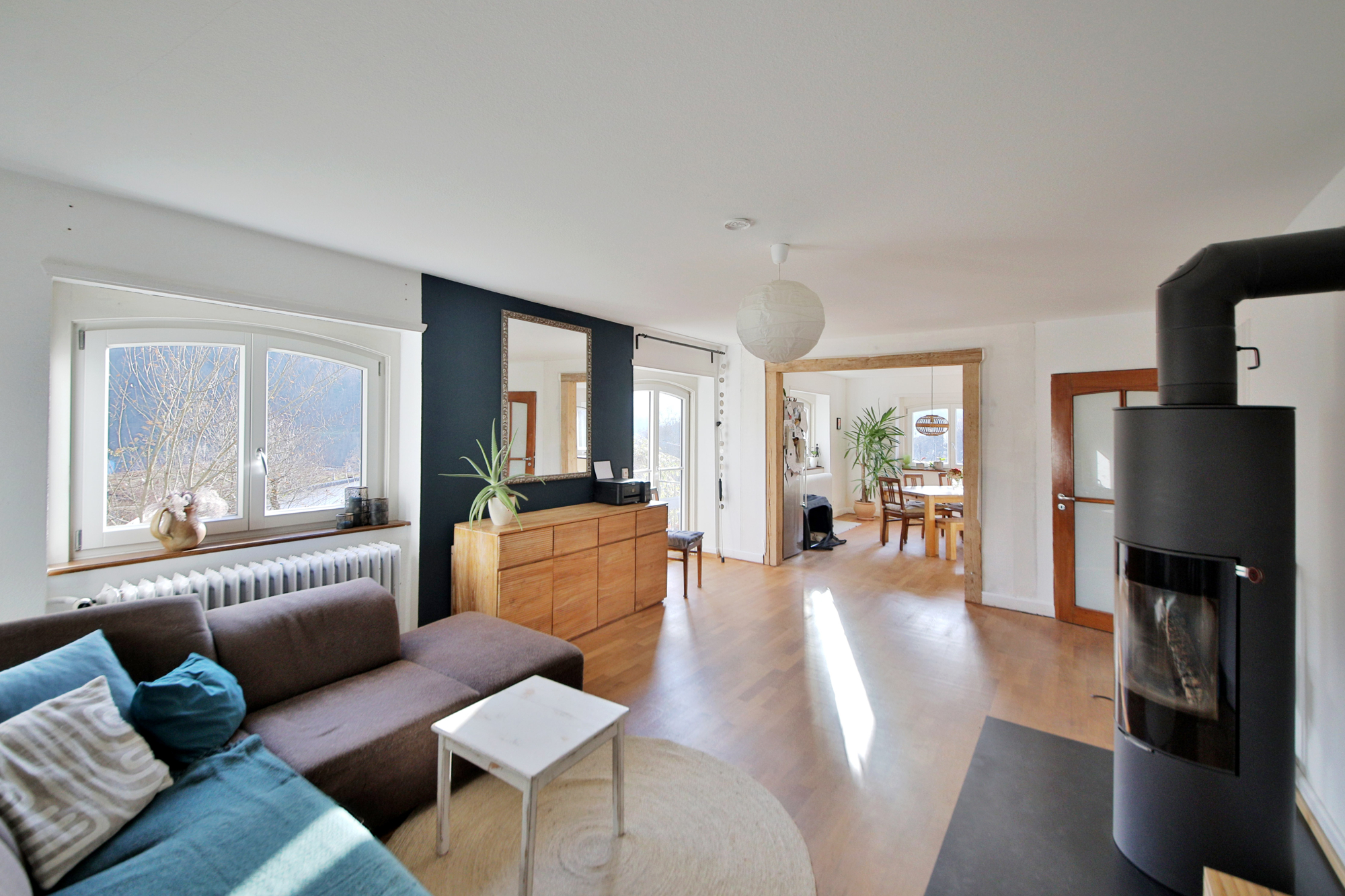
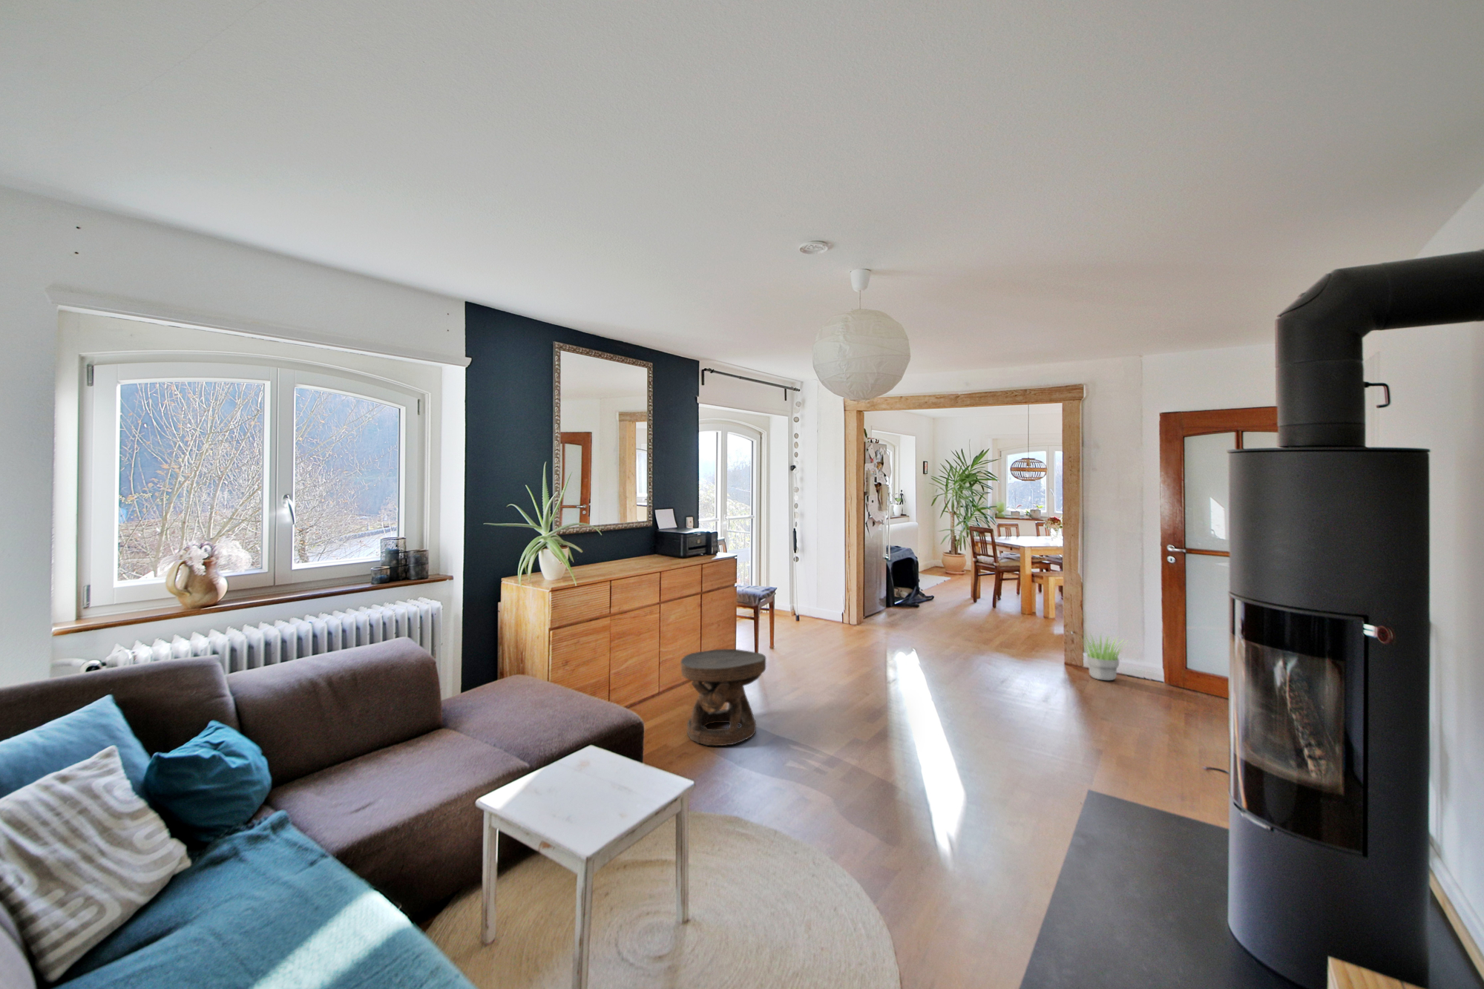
+ potted plant (1102, 658)
+ side table (722, 693)
